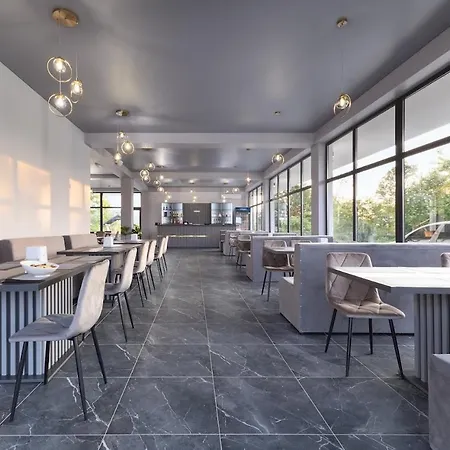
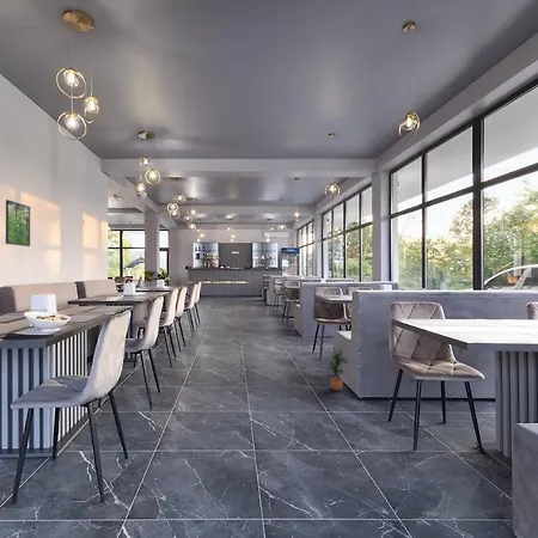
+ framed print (18, 224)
+ potted plant (338, 368)
